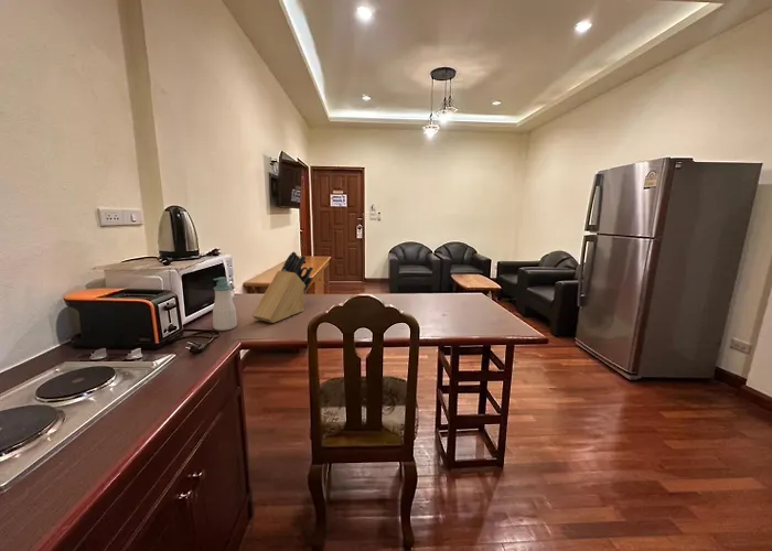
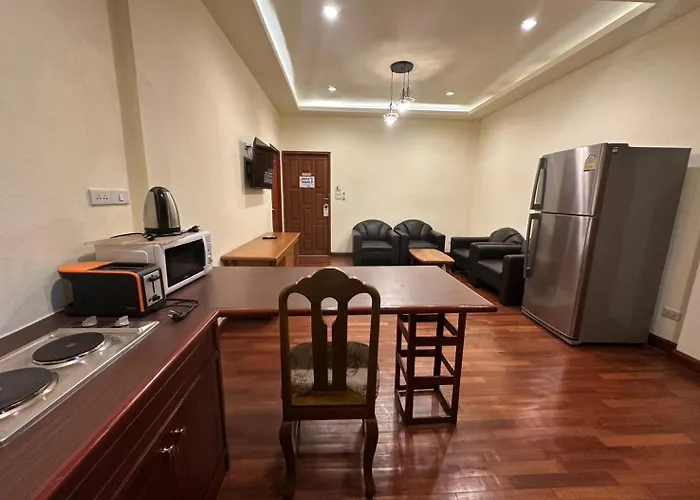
- knife block (285, 284)
- soap bottle (223, 302)
